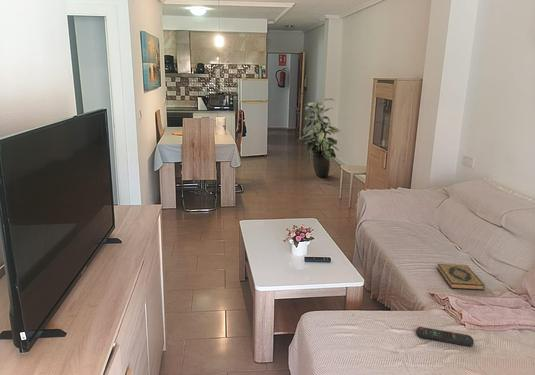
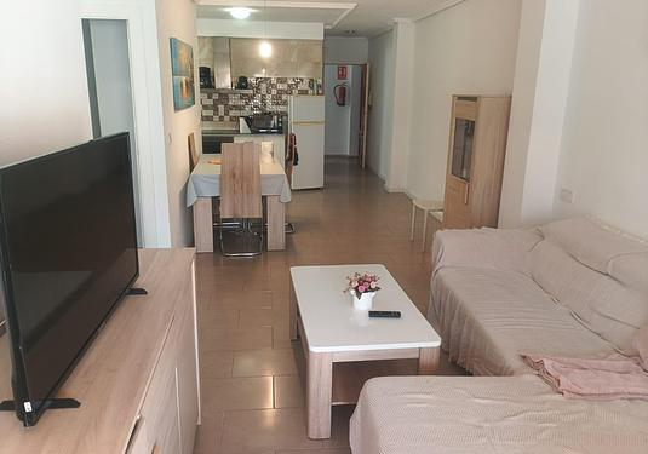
- hardback book (459, 276)
- remote control (444, 336)
- indoor plant (321, 138)
